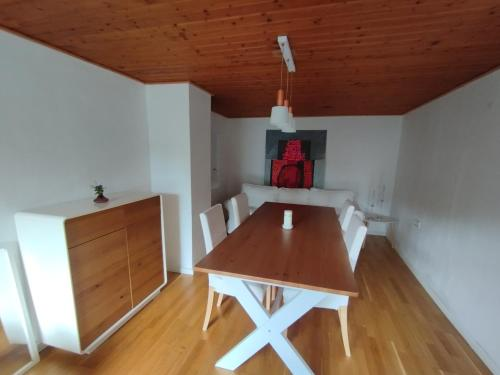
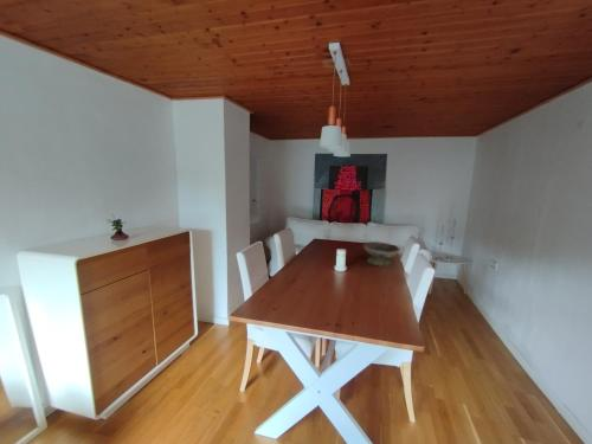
+ decorative bowl (381, 253)
